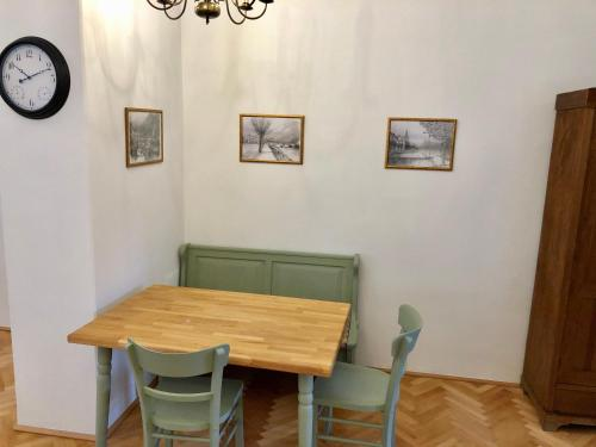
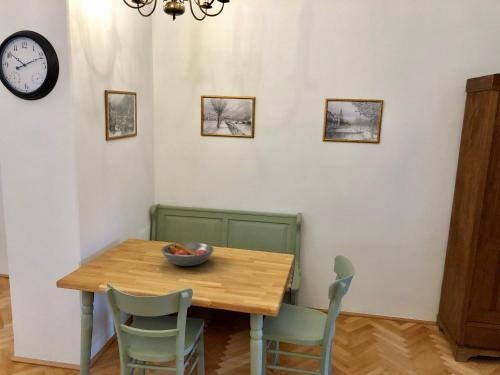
+ fruit bowl (187, 253)
